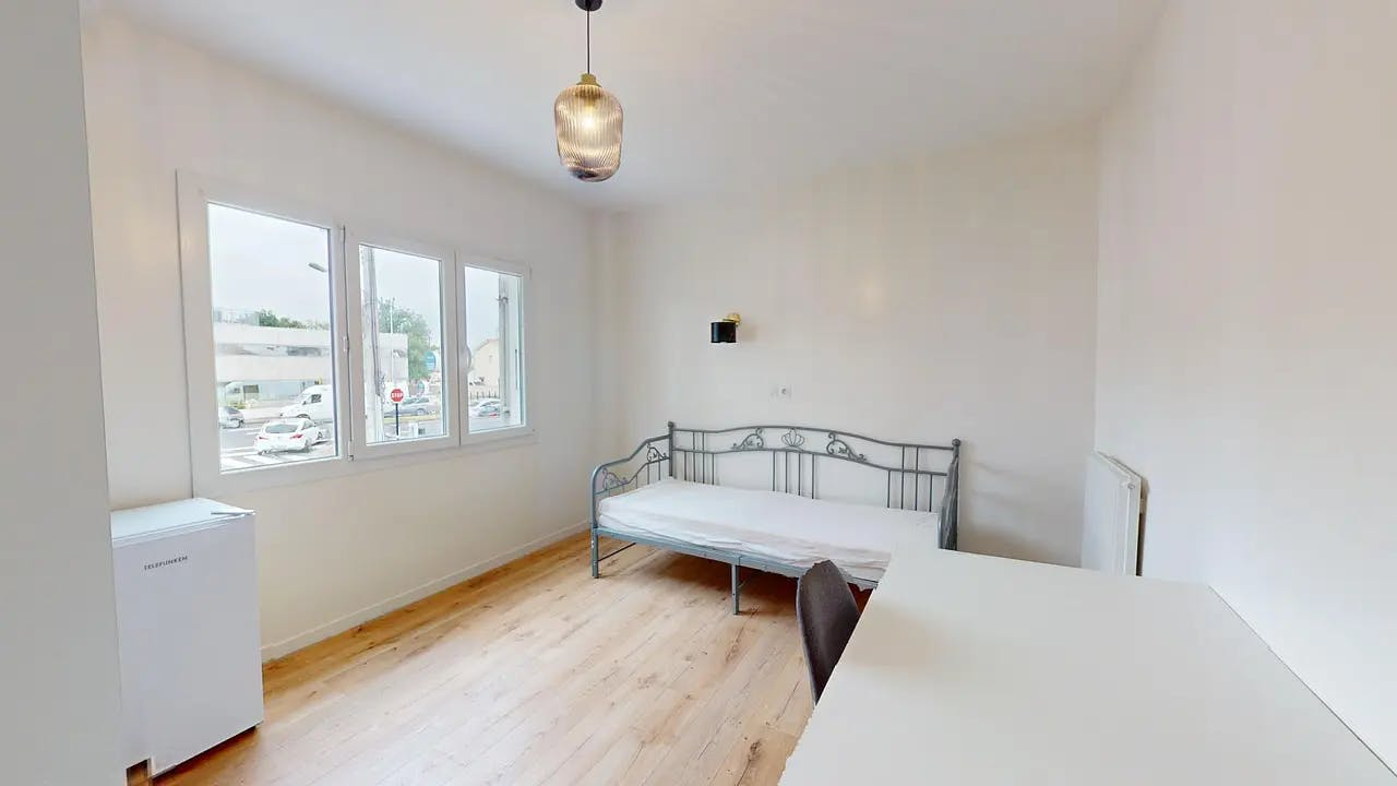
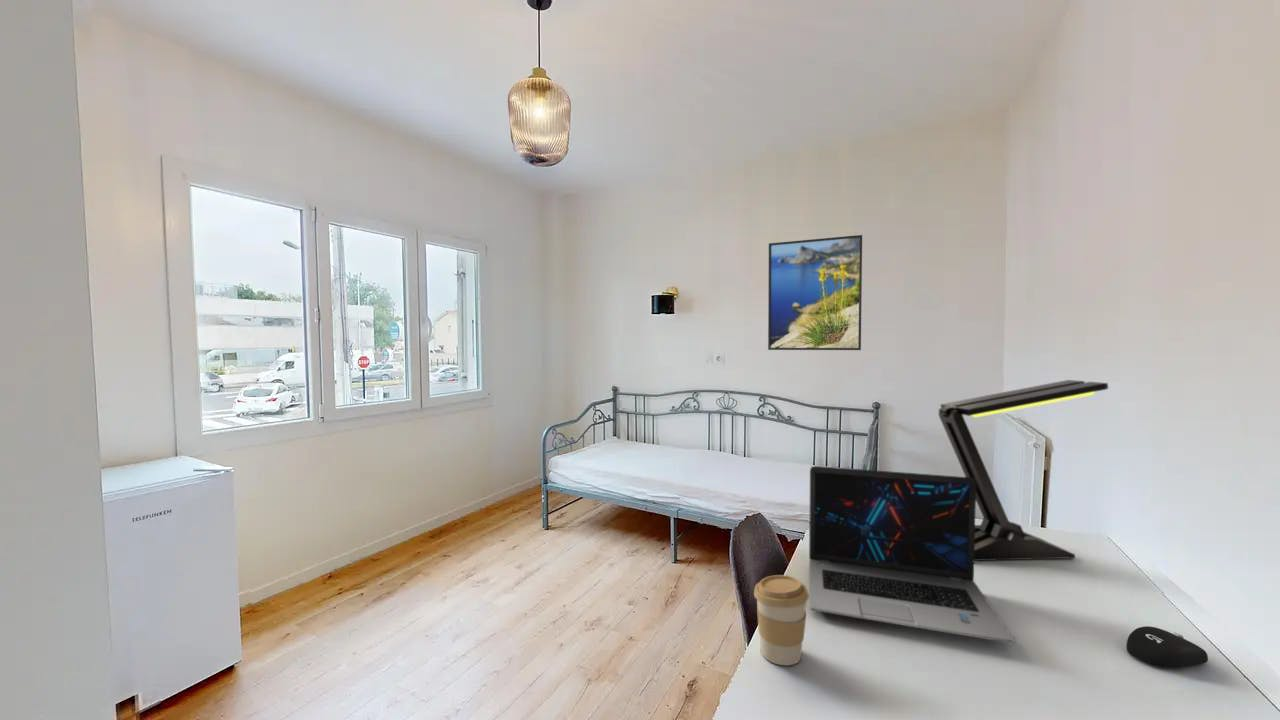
+ desk lamp (990, 479)
+ computer mouse (1162, 645)
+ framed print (813, 295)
+ coffee cup (780, 617)
+ laptop (896, 543)
